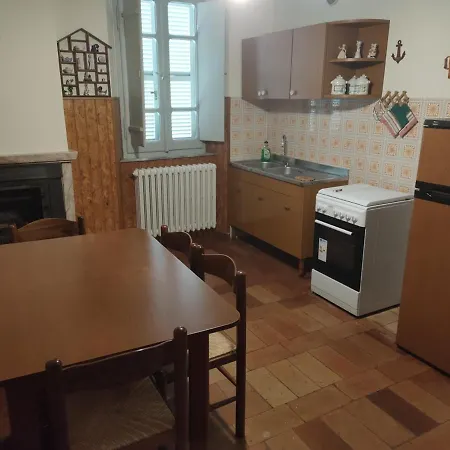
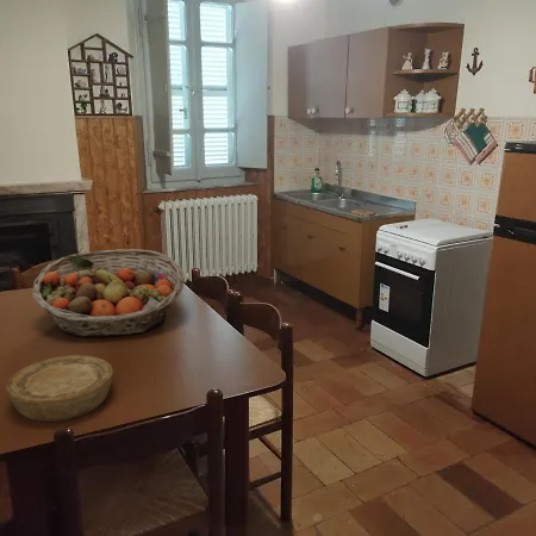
+ fruit basket (111, 291)
+ bowl (62, 387)
